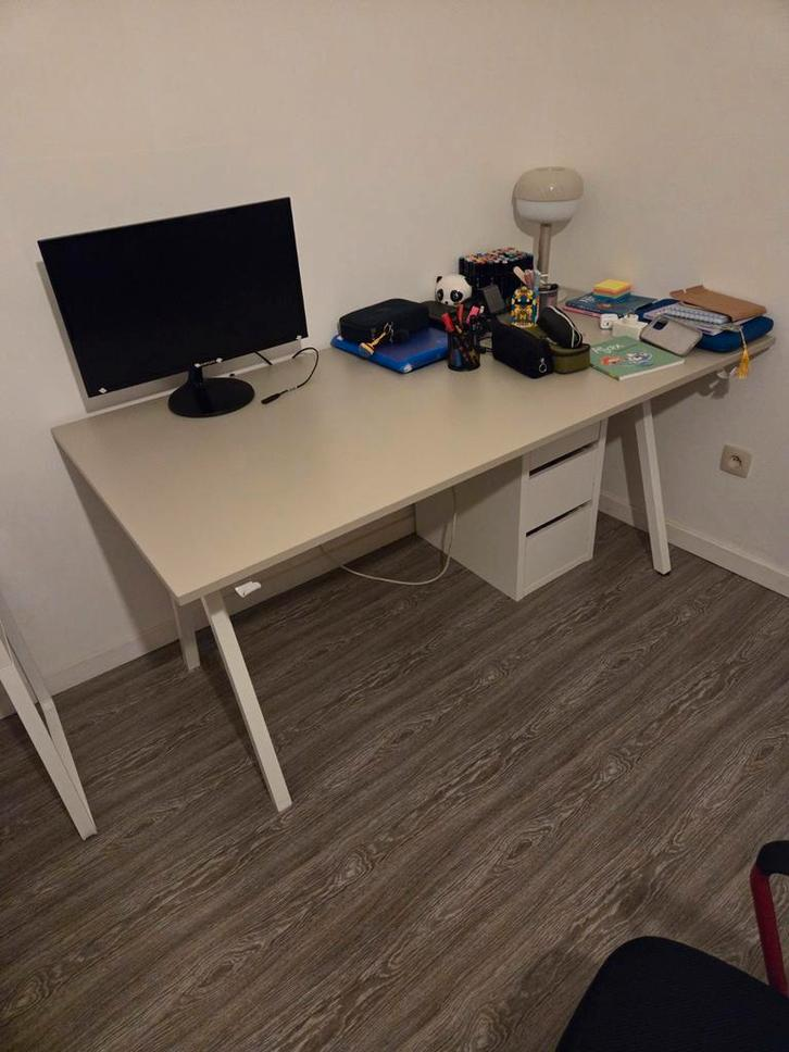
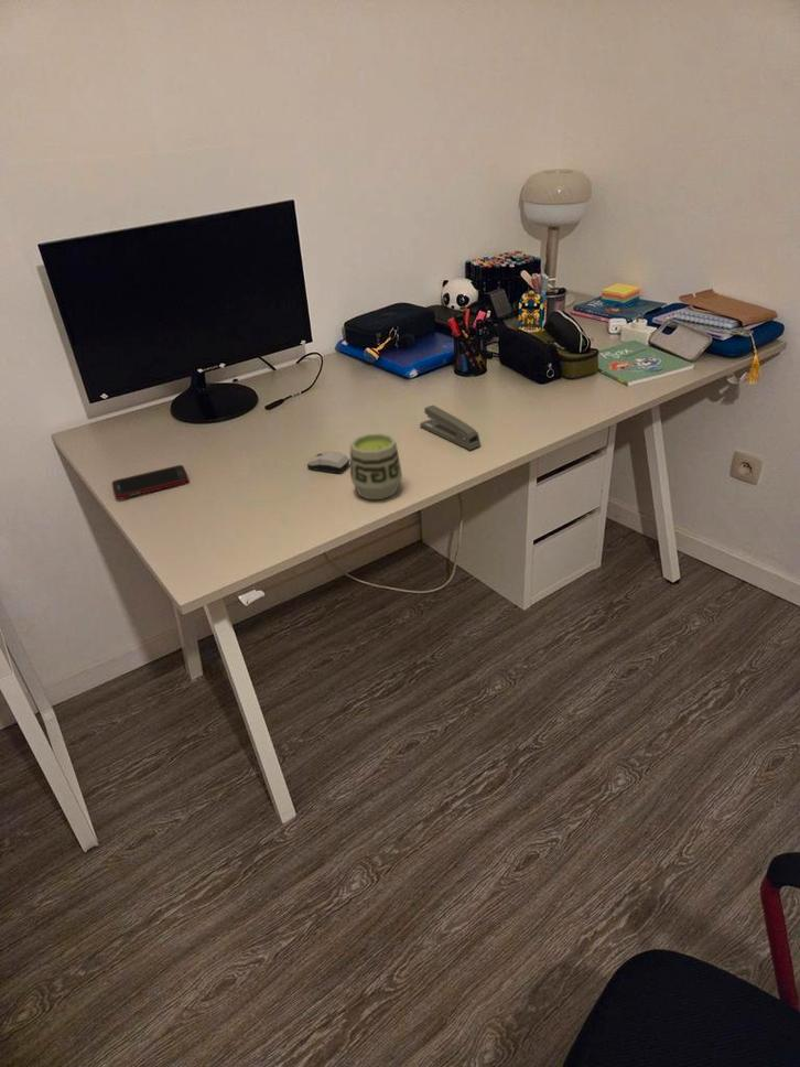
+ cell phone (150, 482)
+ computer mouse (327, 460)
+ stapler (448, 424)
+ cup (375, 466)
